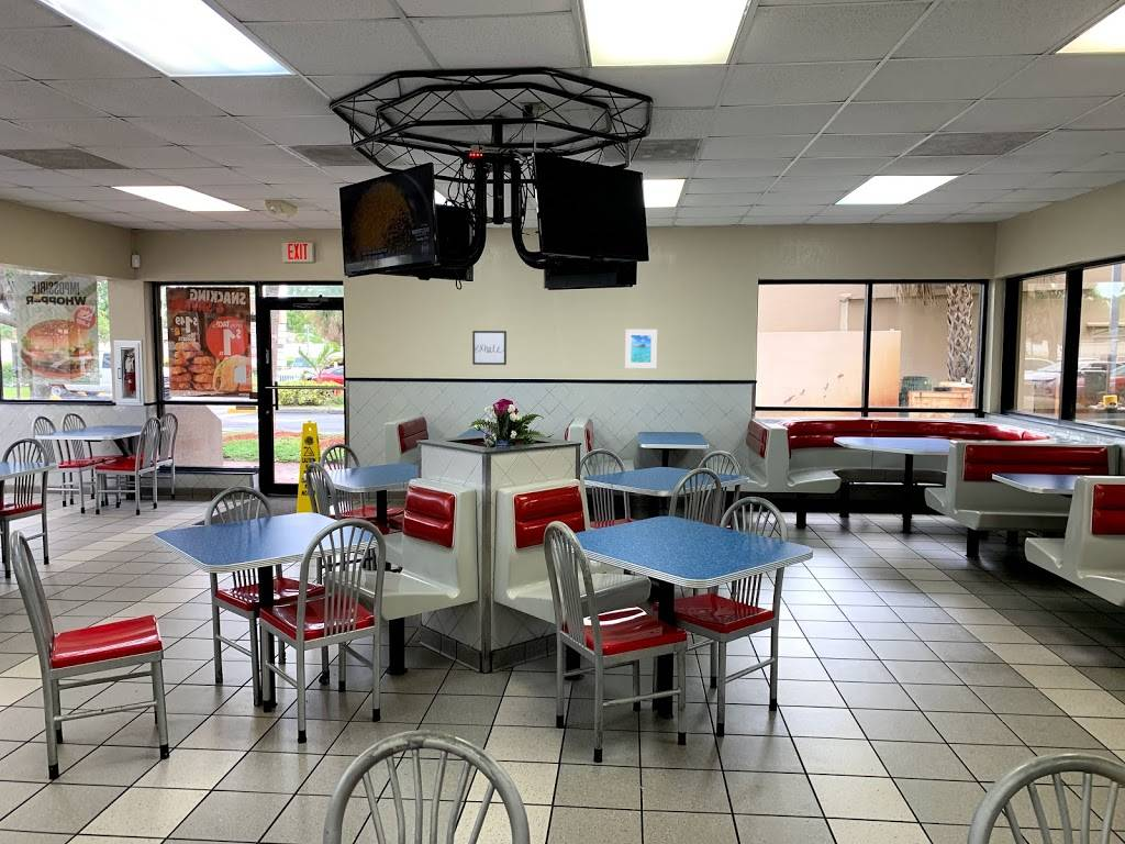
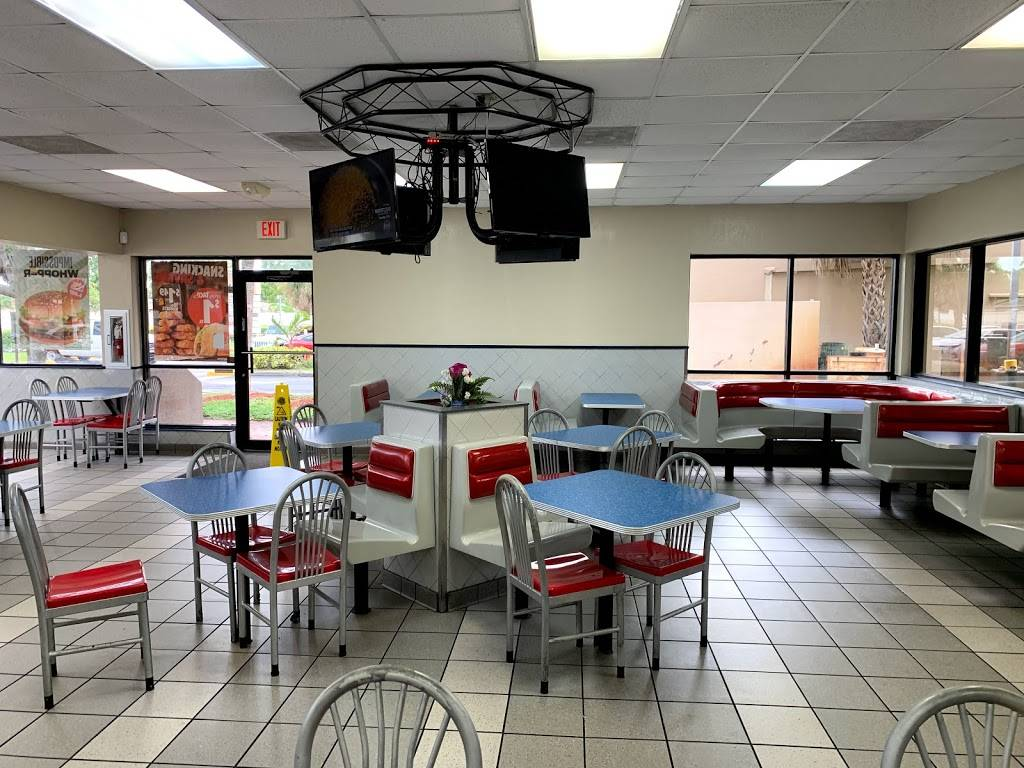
- wall art (489, 347)
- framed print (641, 348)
